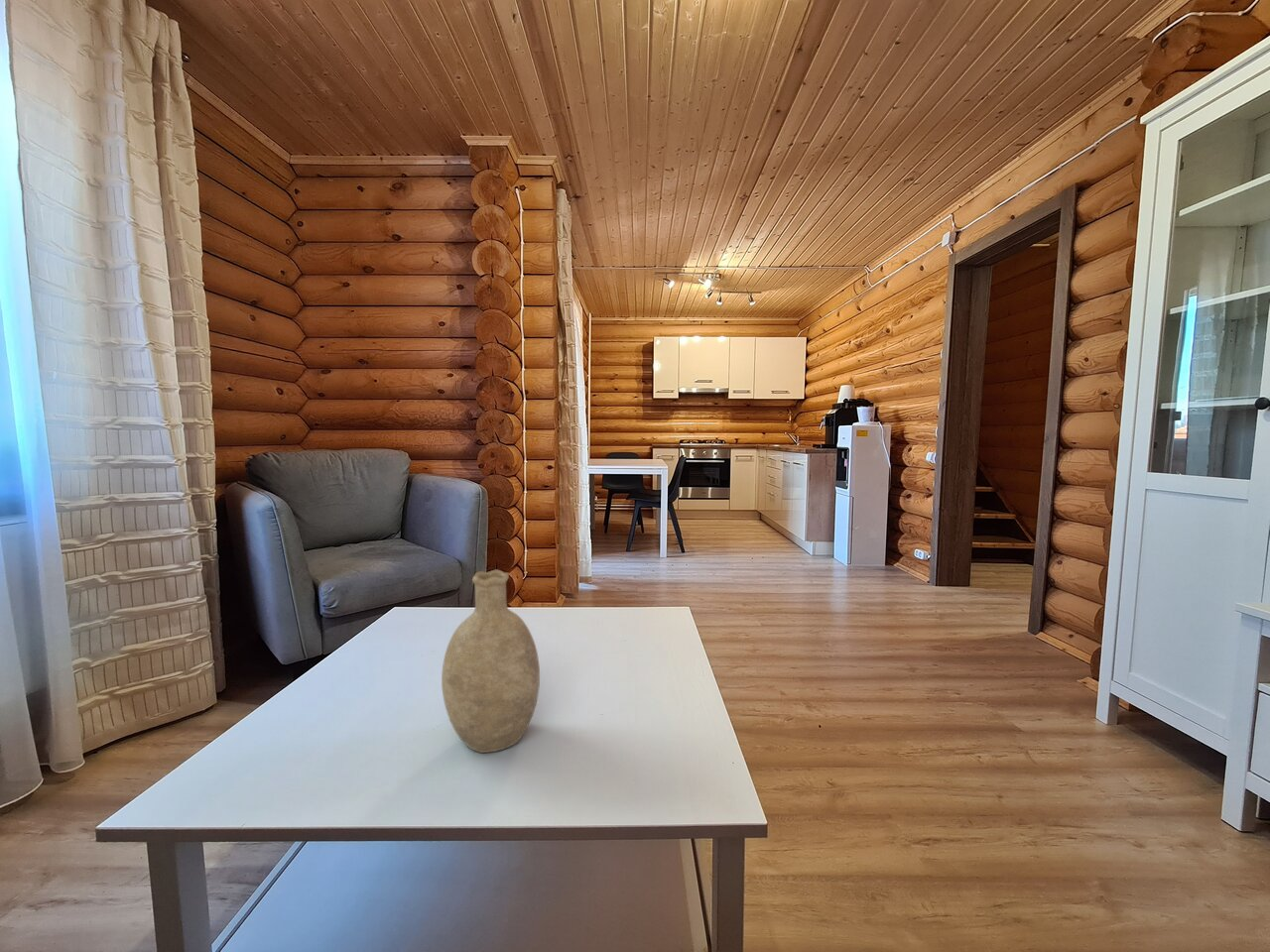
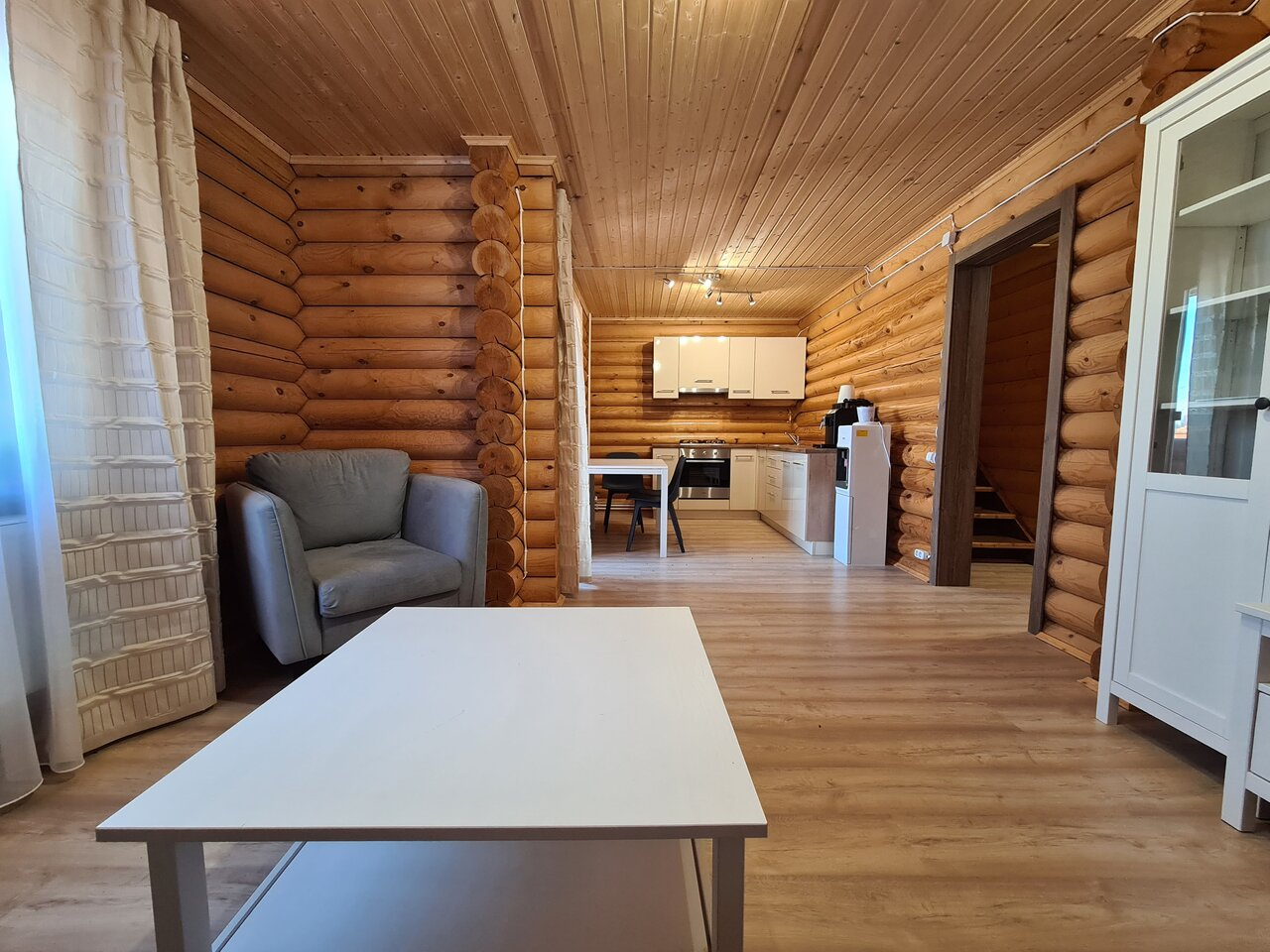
- decorative vase (492, 654)
